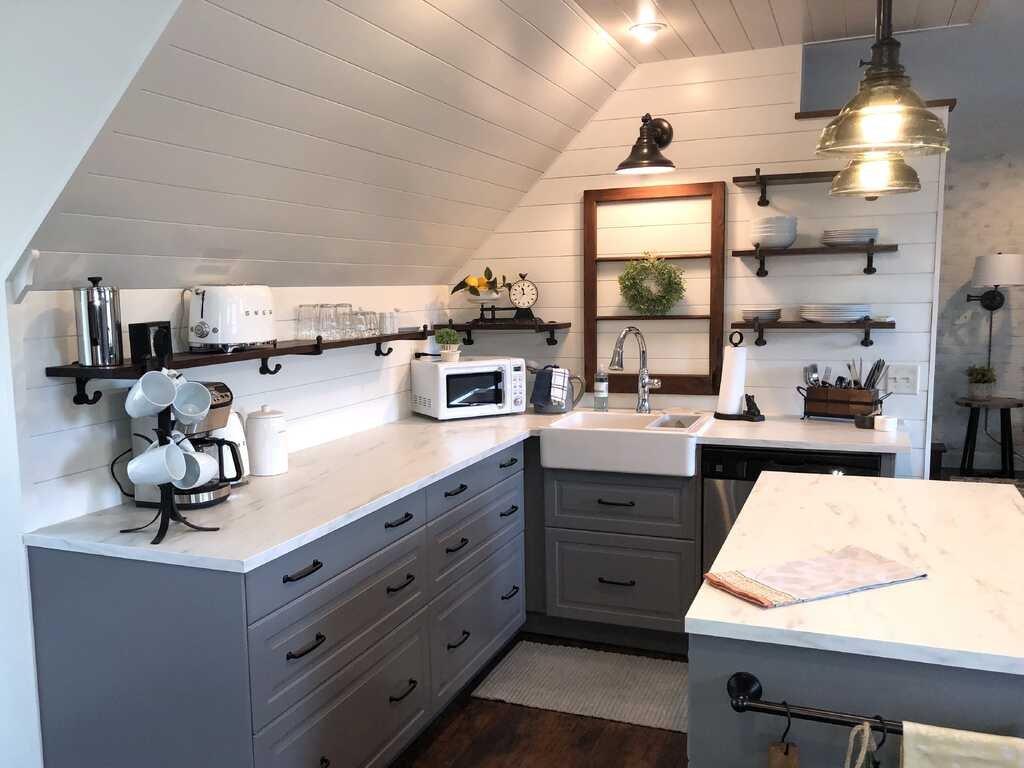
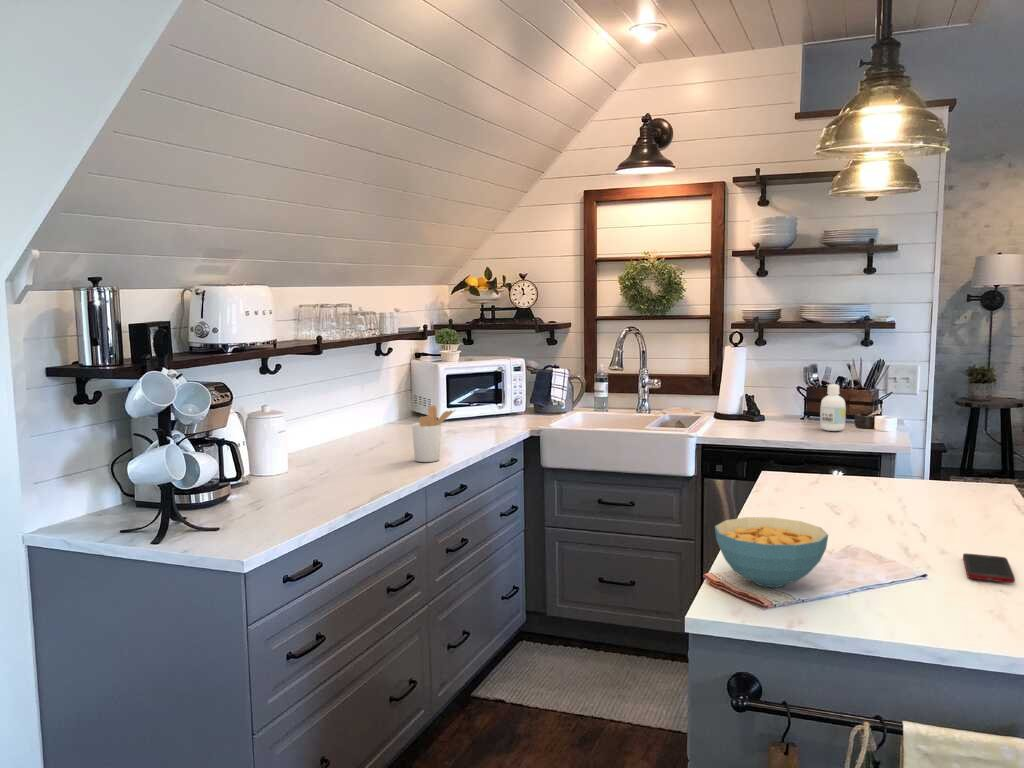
+ cell phone (987, 567)
+ utensil holder (433, 433)
+ bottle (833, 407)
+ cereal bowl (769, 556)
